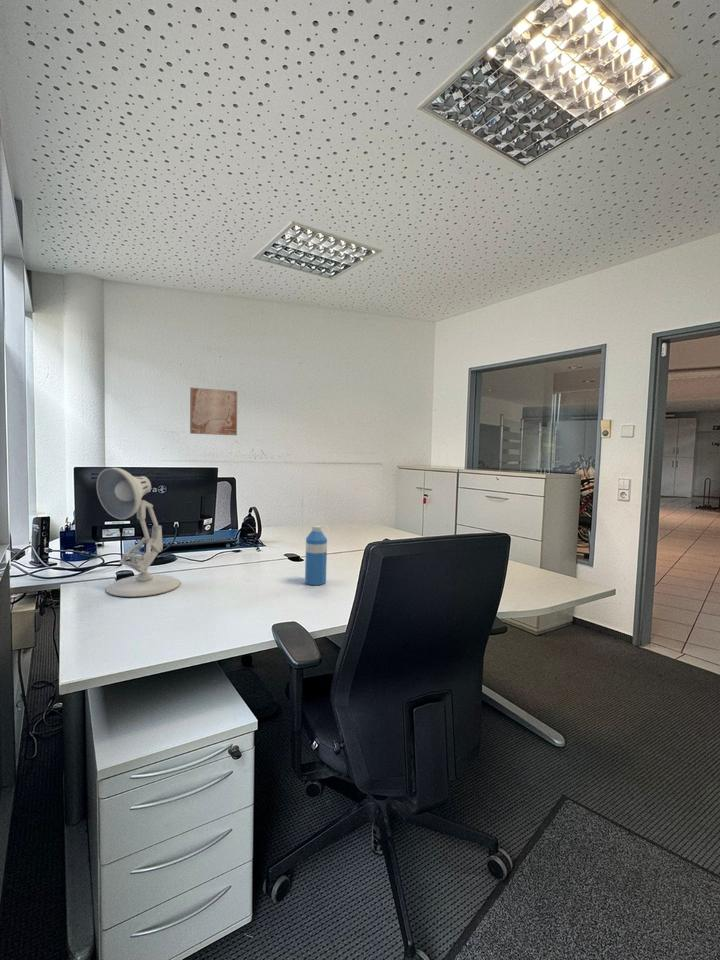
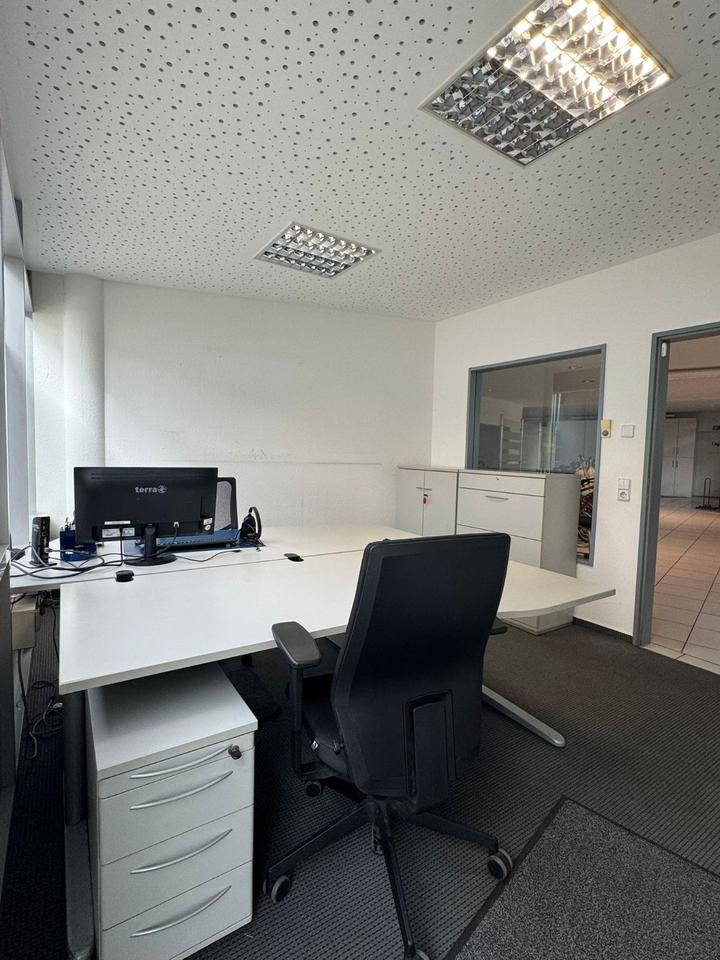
- wall art (214, 412)
- water bottle (316, 554)
- desk lamp (141, 526)
